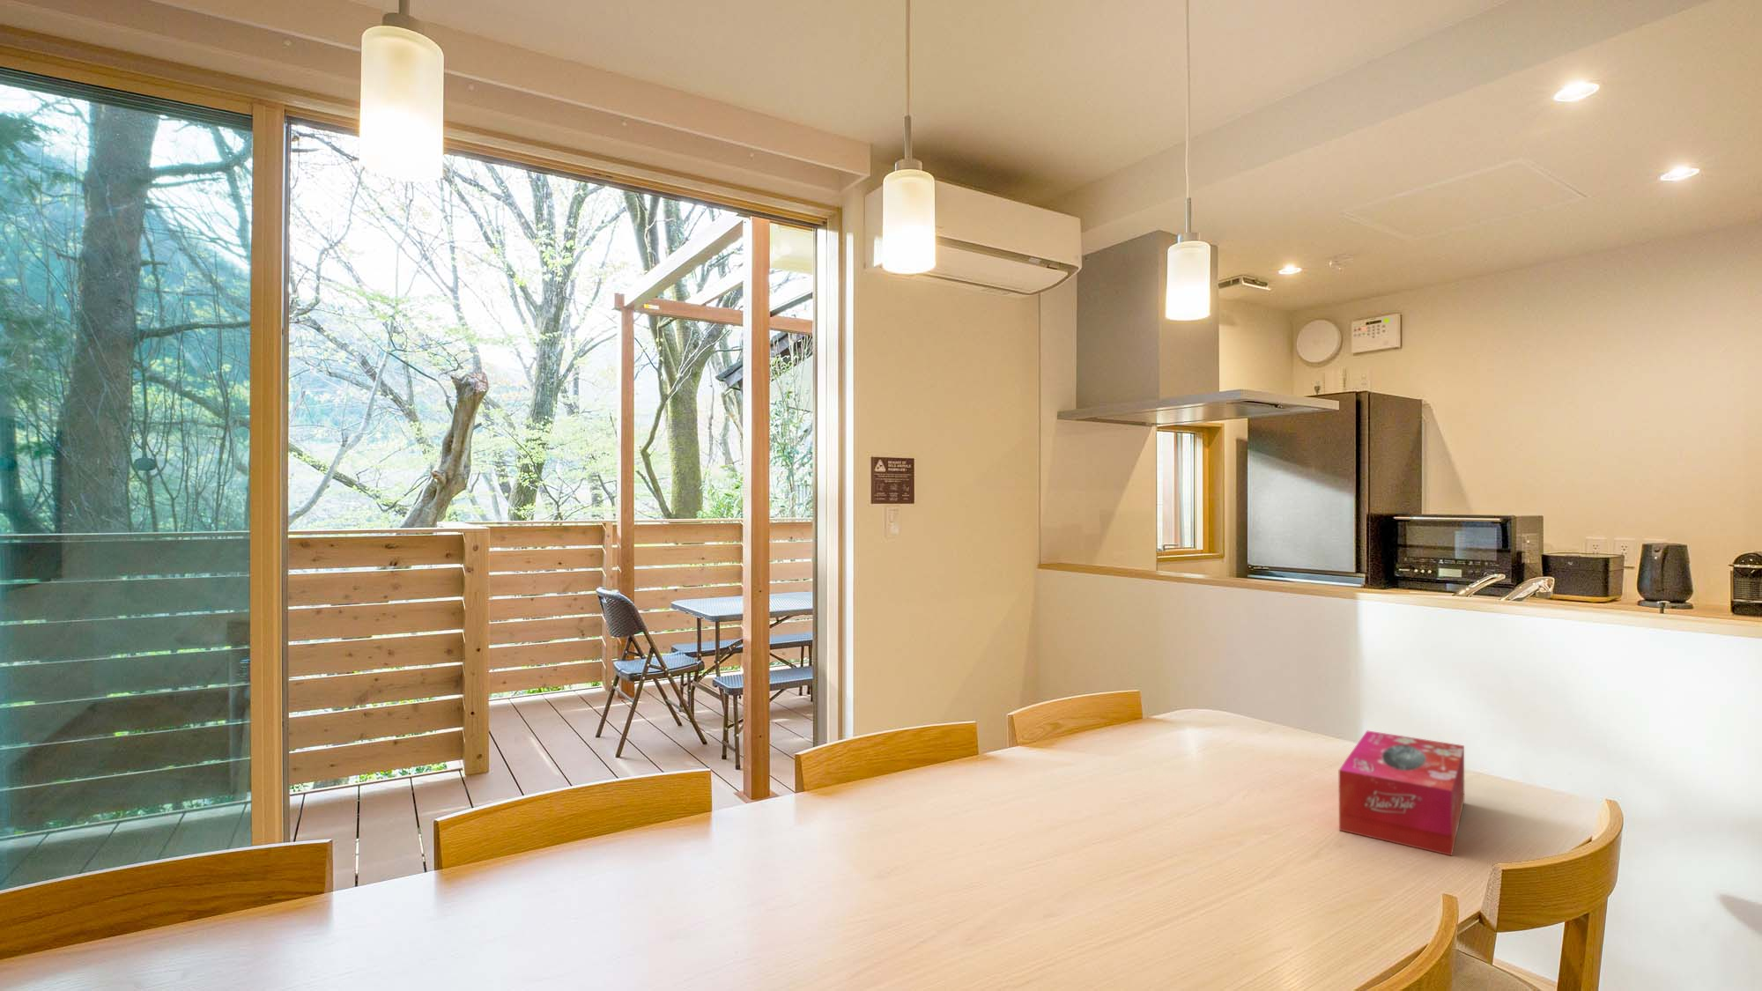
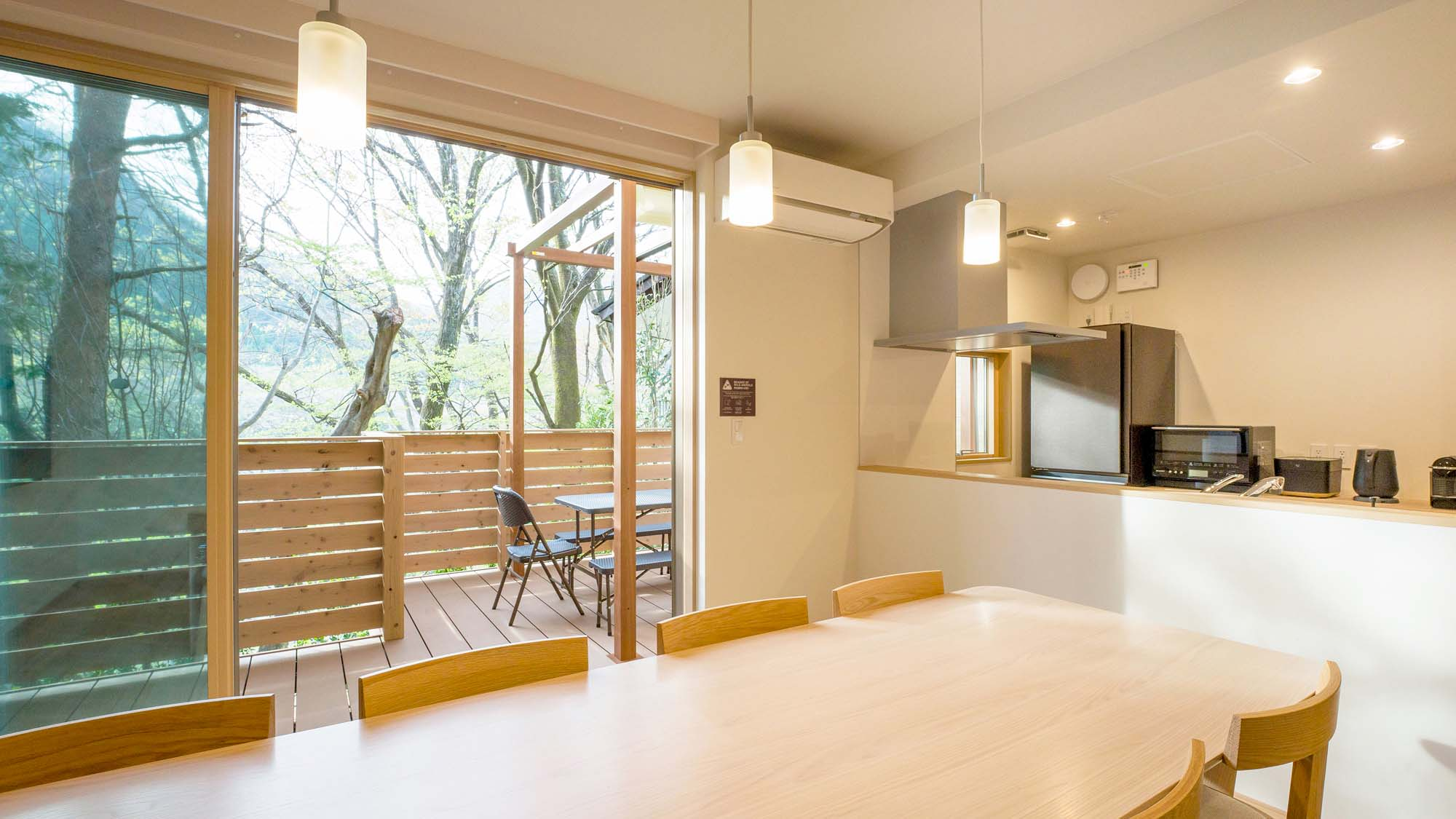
- tissue box (1404, 785)
